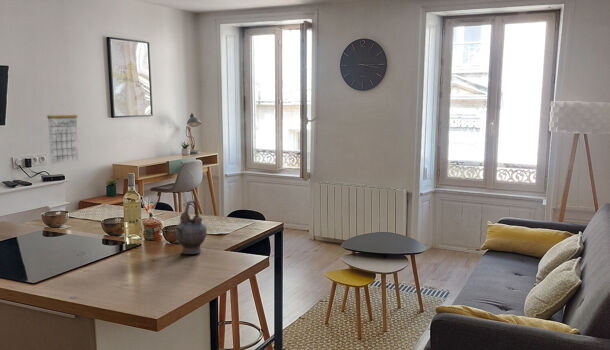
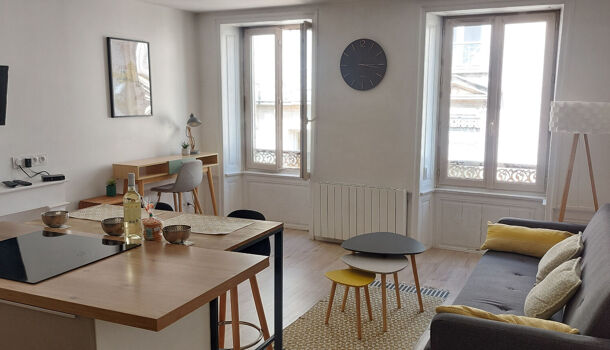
- calendar (63, 133)
- teapot (188, 227)
